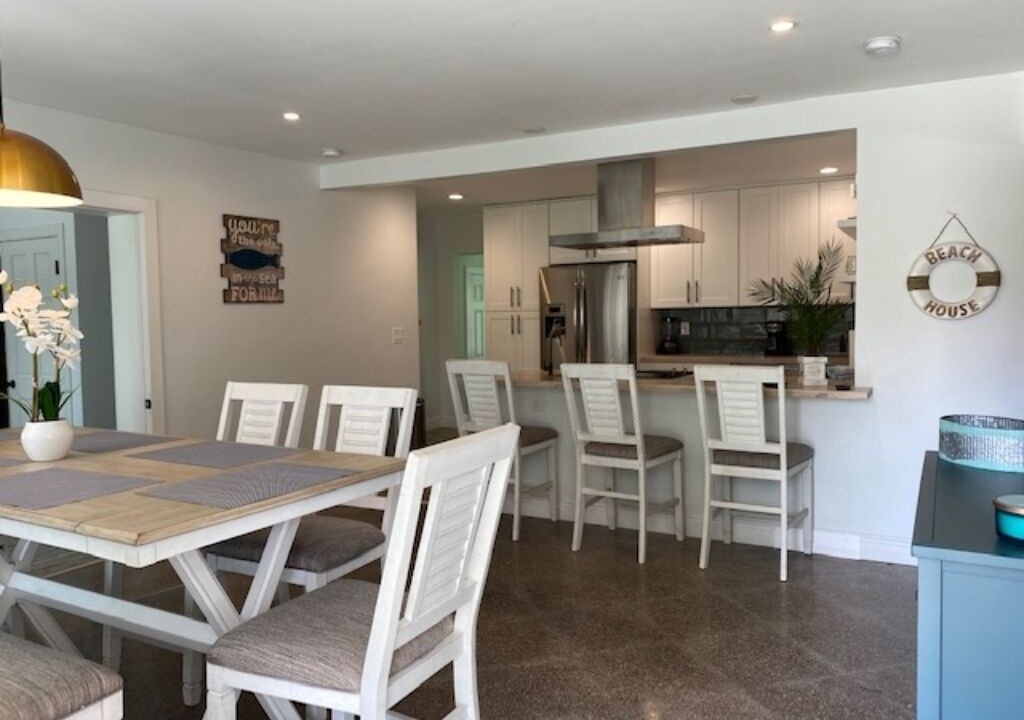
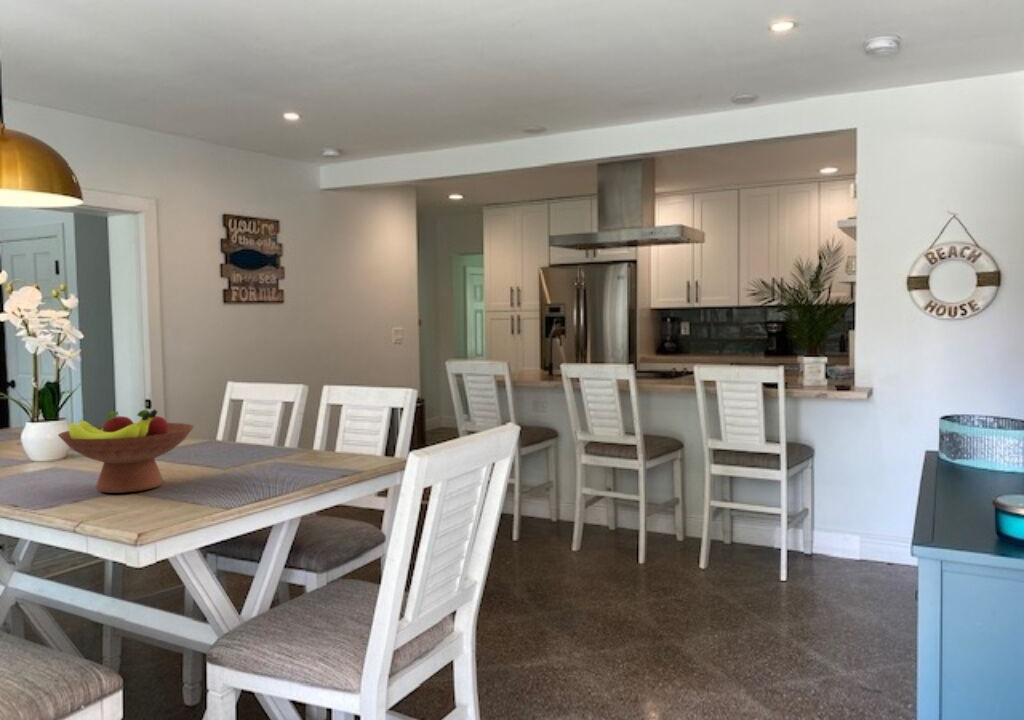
+ fruit bowl (129, 447)
